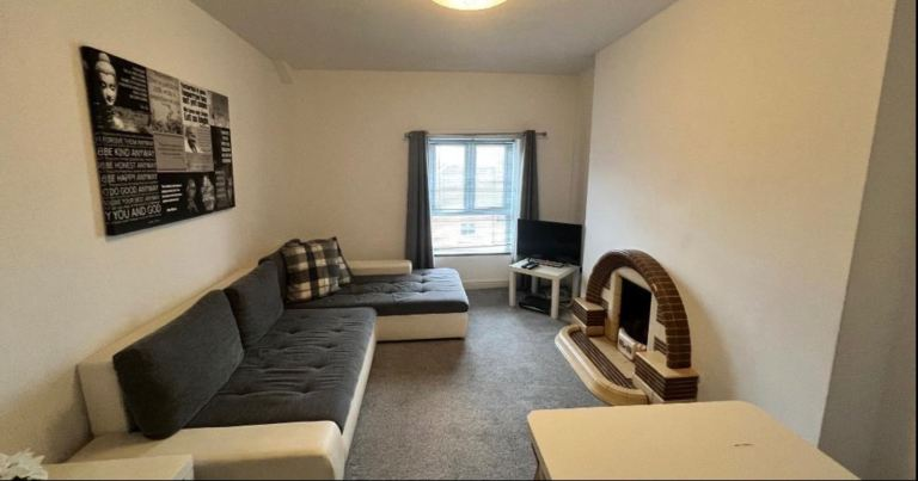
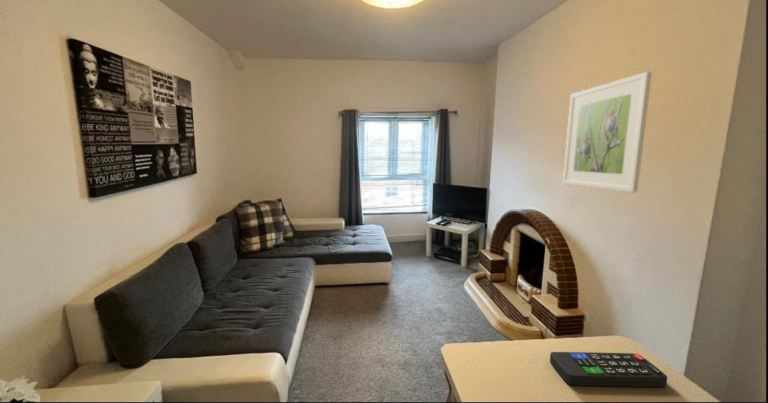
+ remote control (605, 367)
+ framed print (599, 137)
